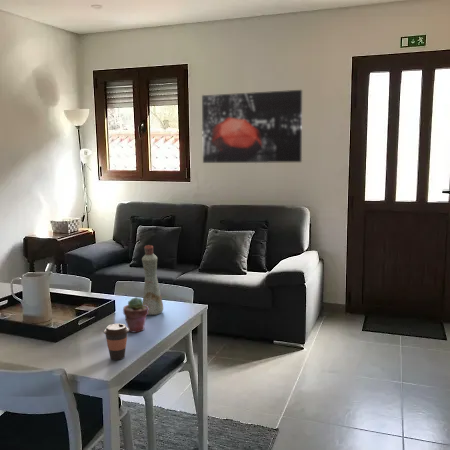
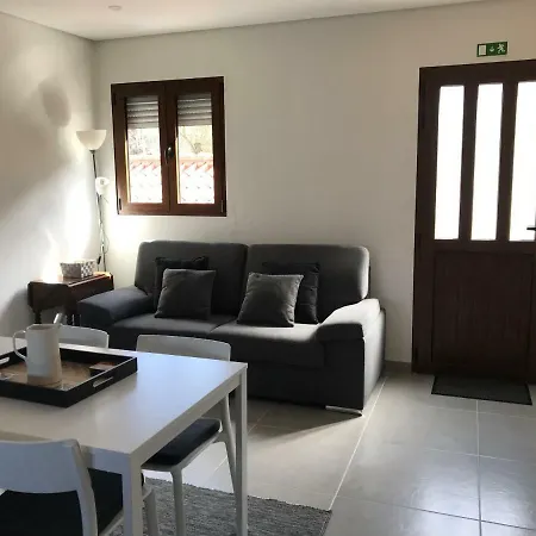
- potted succulent (135, 313)
- coffee cup (116, 341)
- wall art (250, 128)
- bottle (151, 278)
